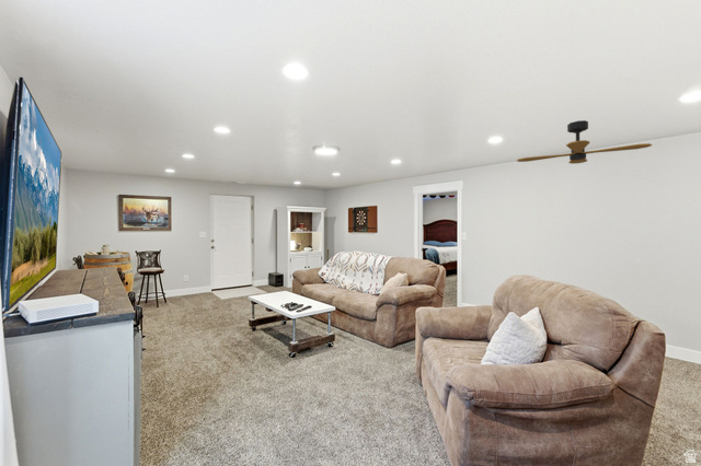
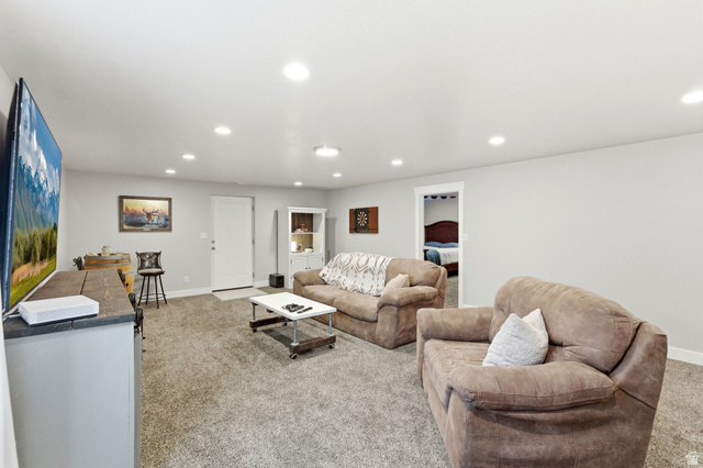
- ceiling fan (577, 140)
